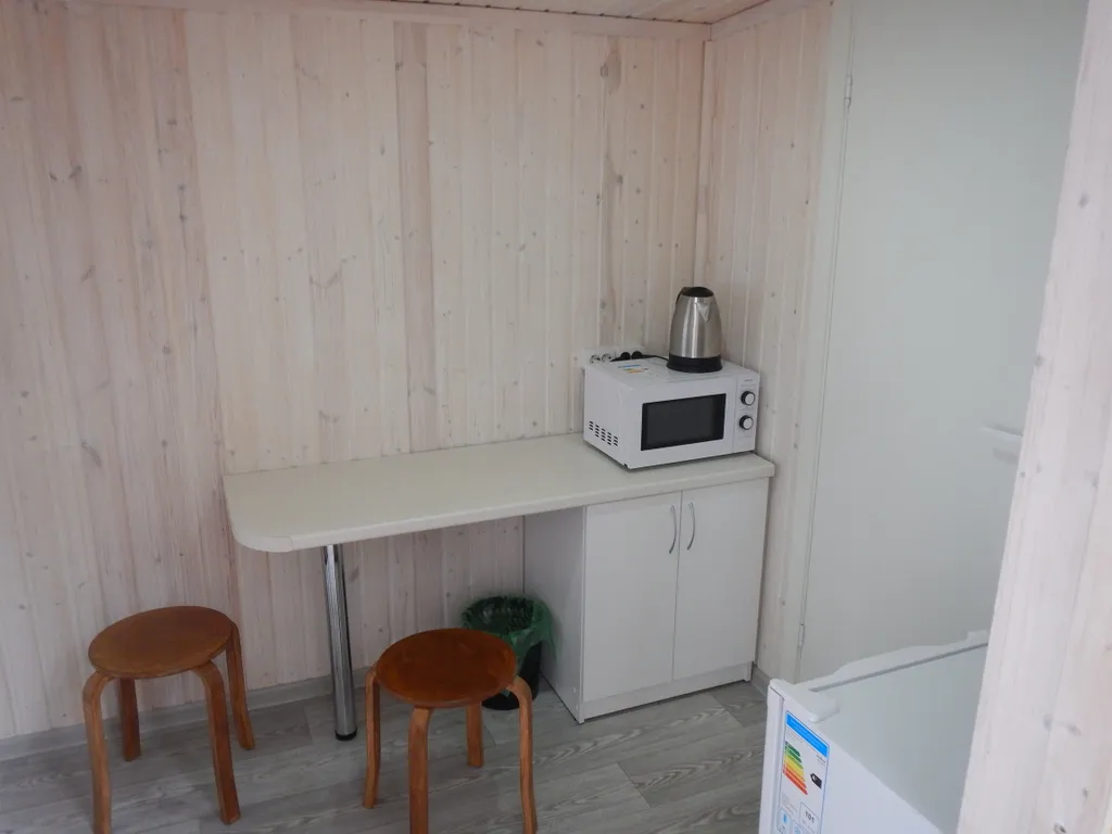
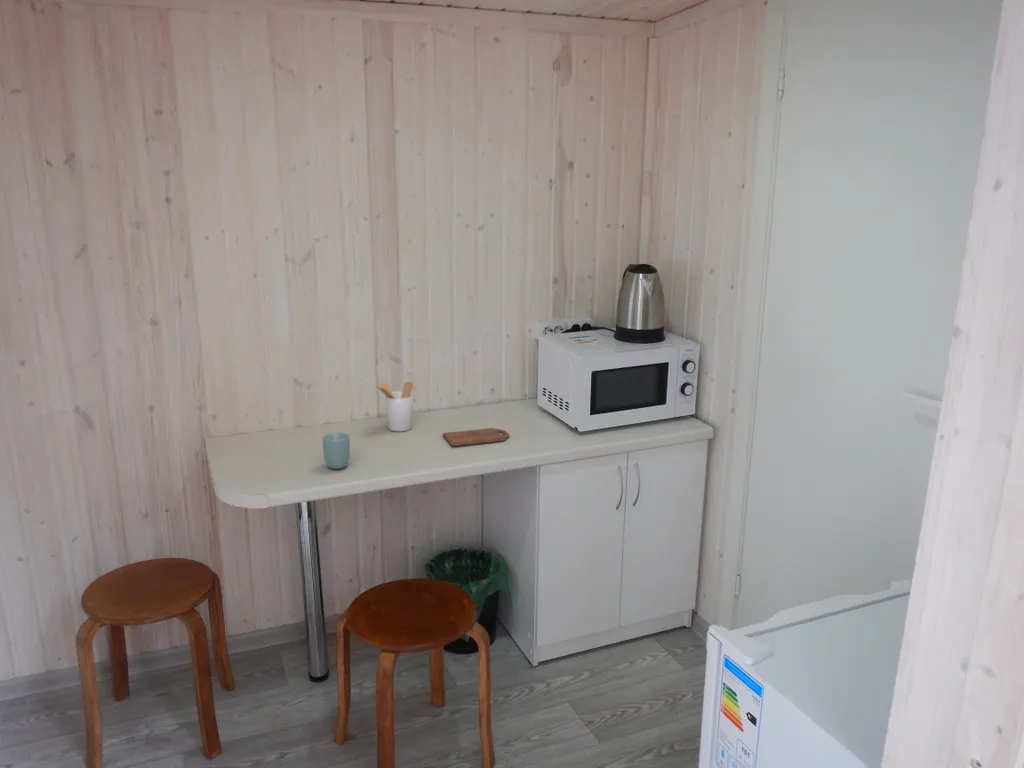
+ cutting board (477, 436)
+ utensil holder (393, 404)
+ cup (336, 451)
